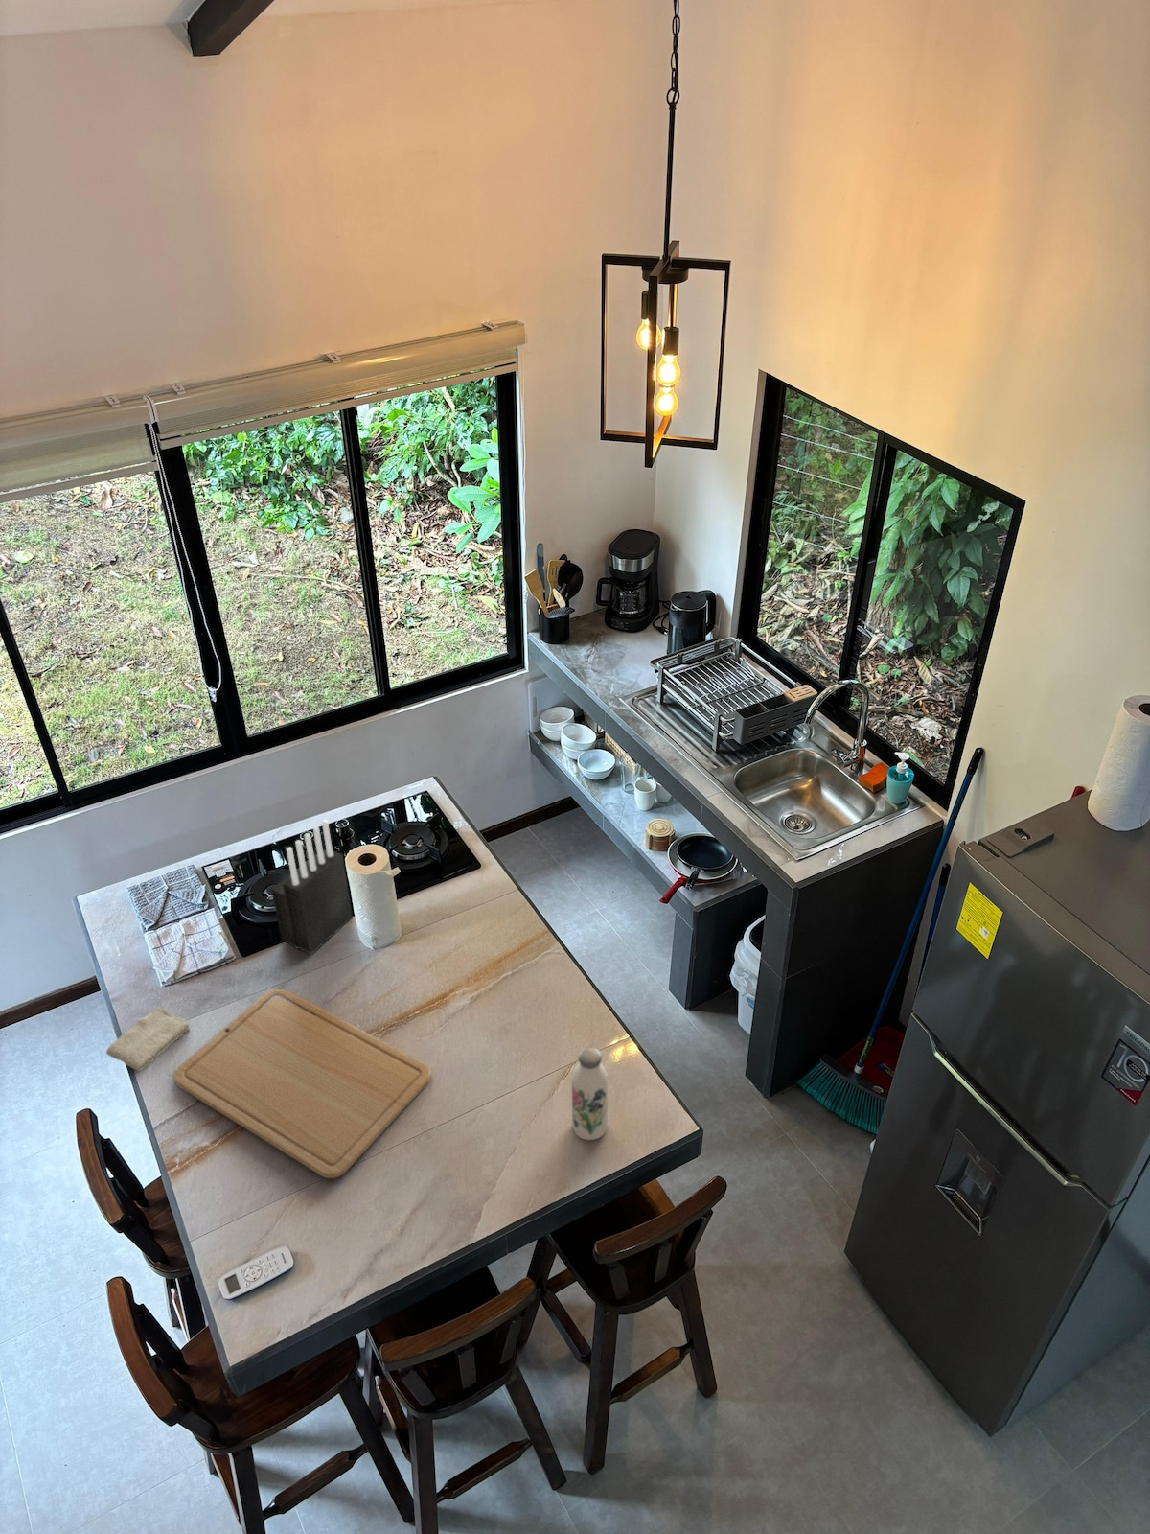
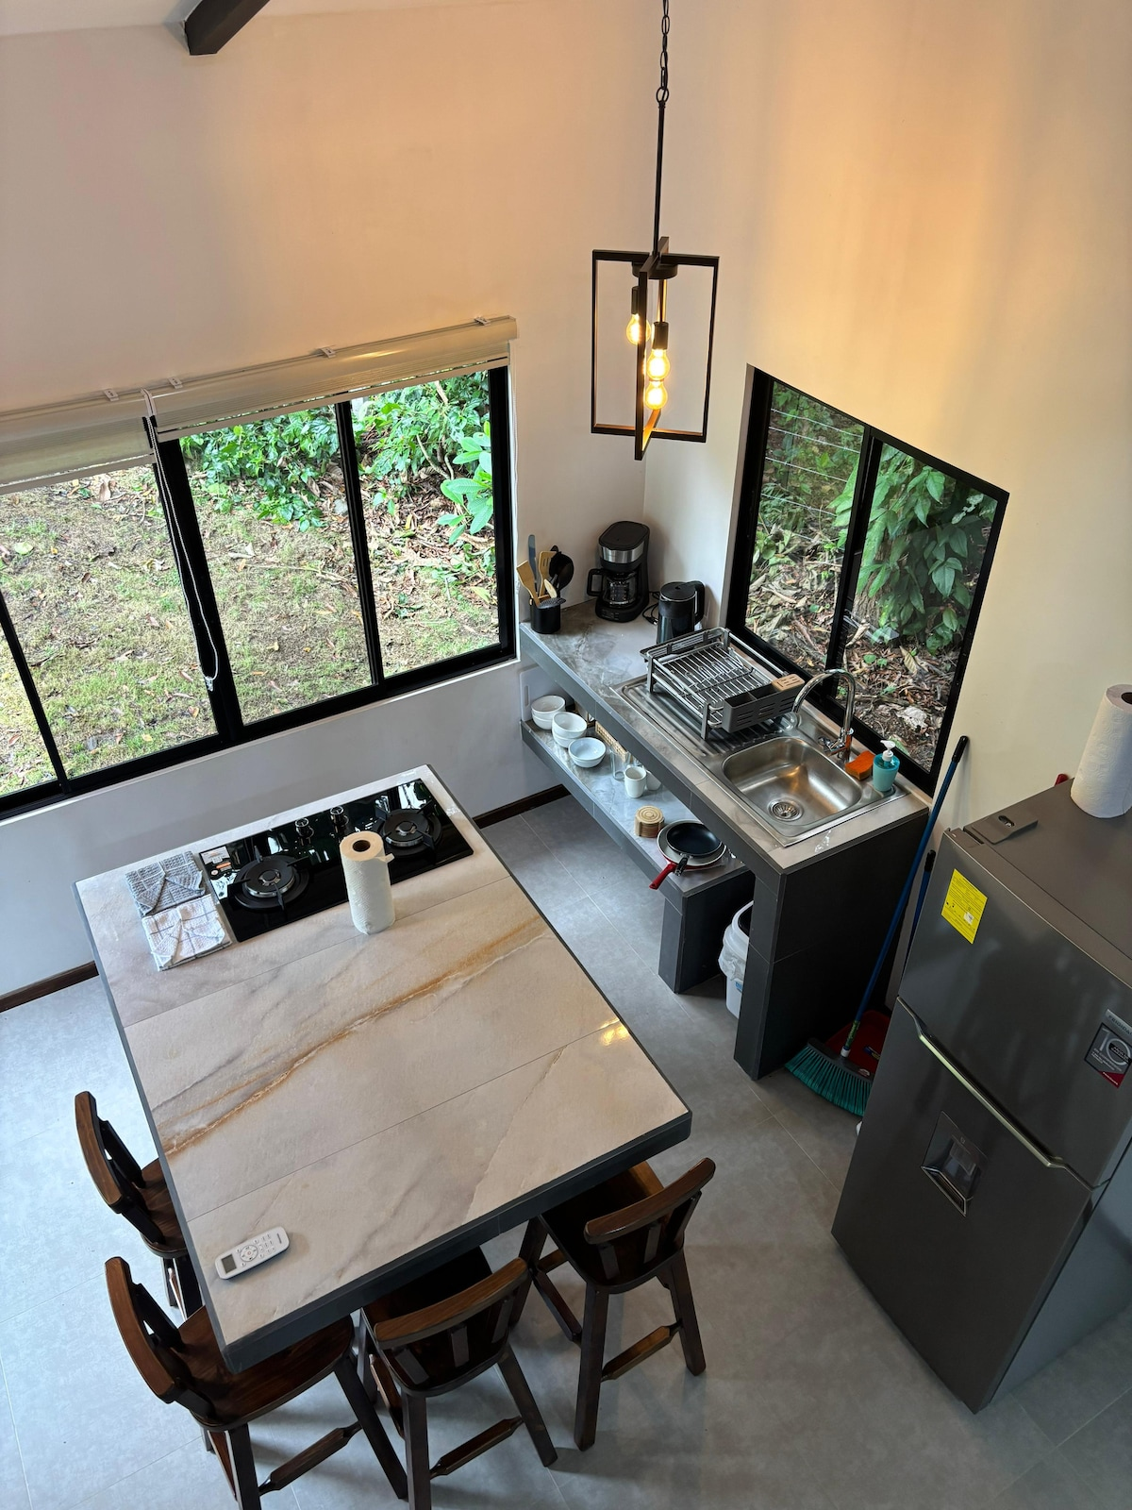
- water bottle (589, 1091)
- knife block (306, 881)
- washcloth (149, 1038)
- chopping board (302, 1075)
